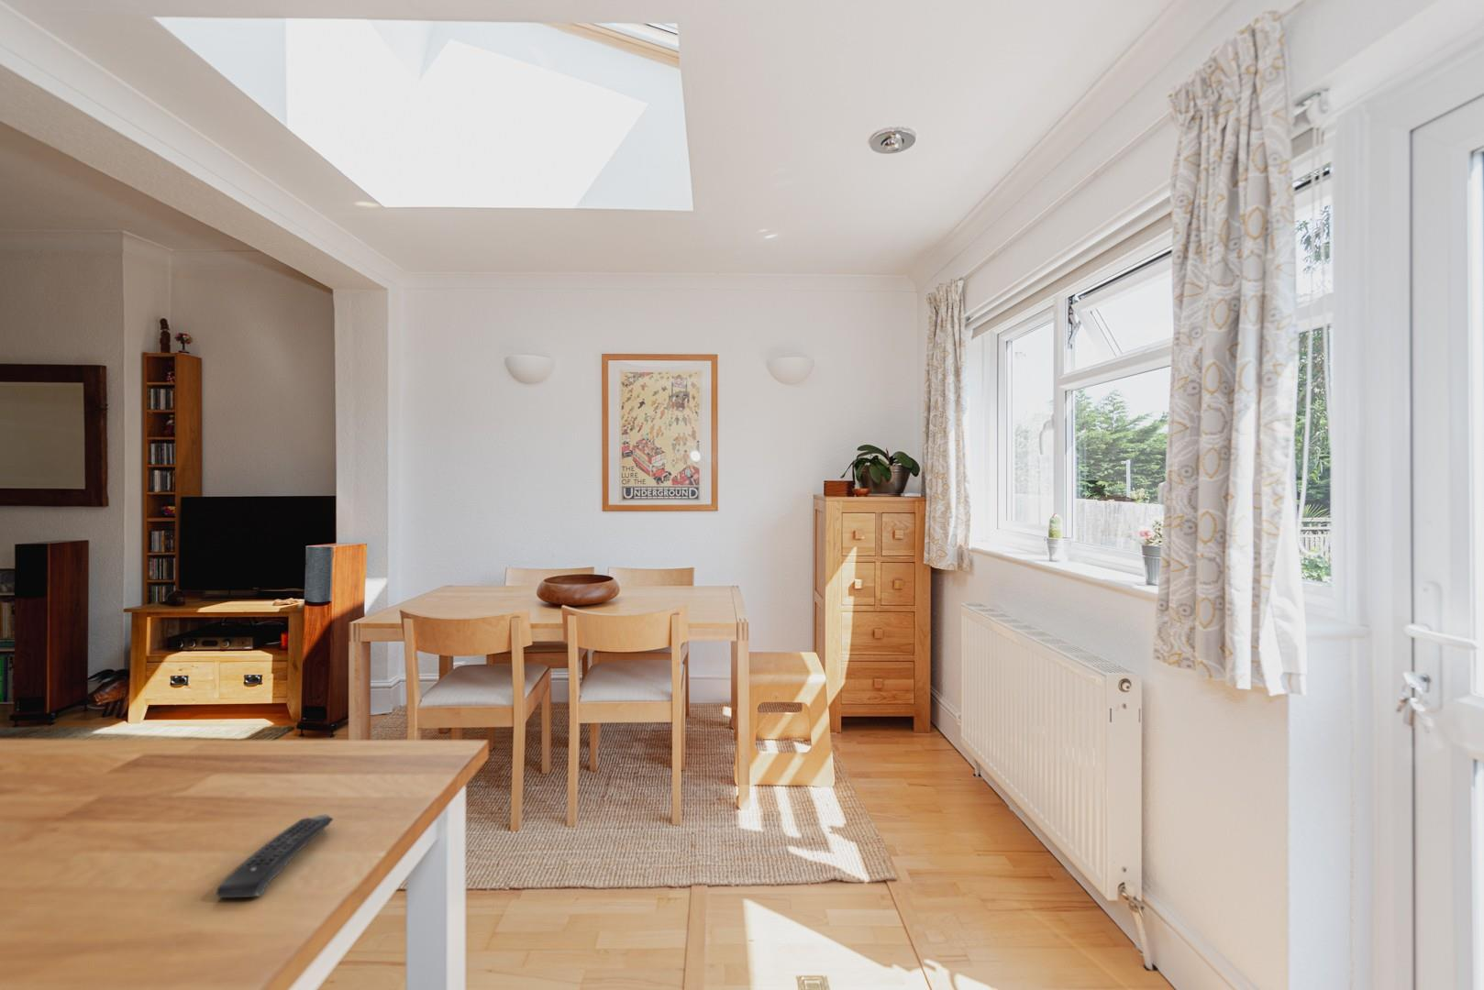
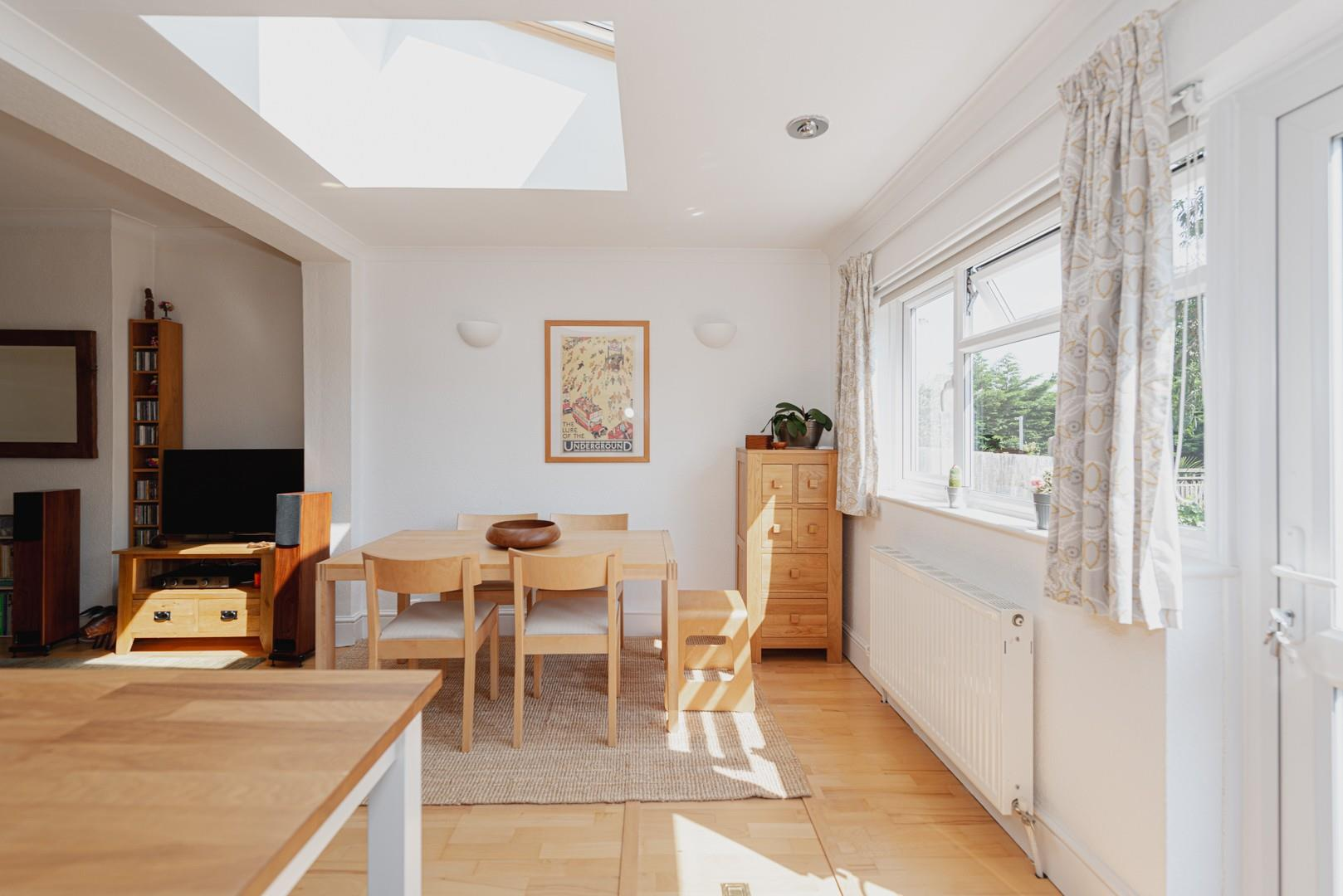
- remote control (283, 849)
